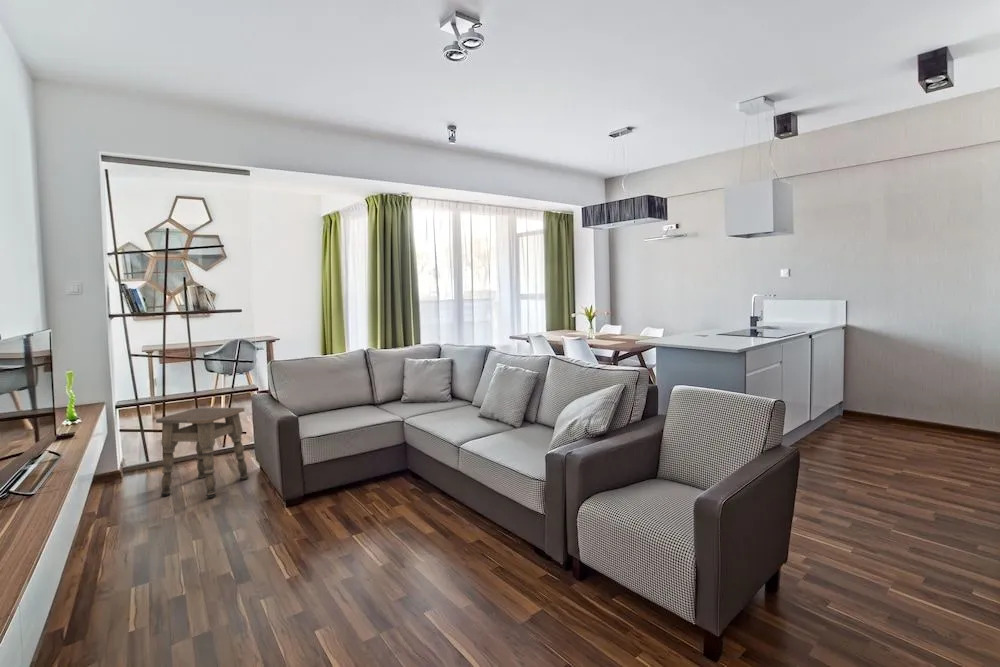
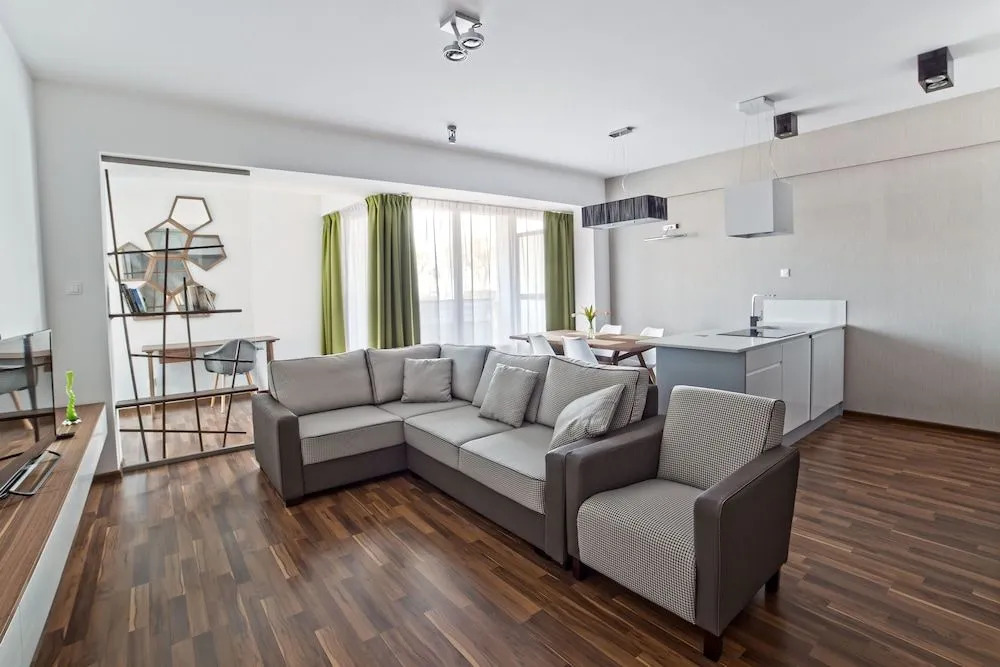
- side table (204, 450)
